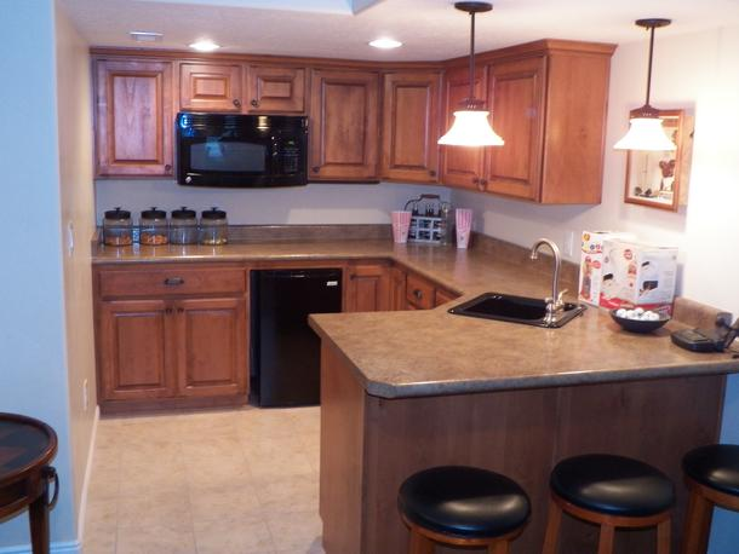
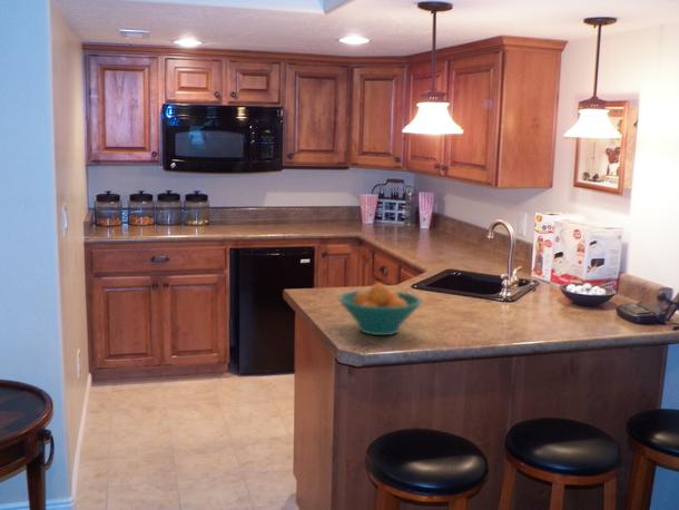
+ fruit bowl (380, 307)
